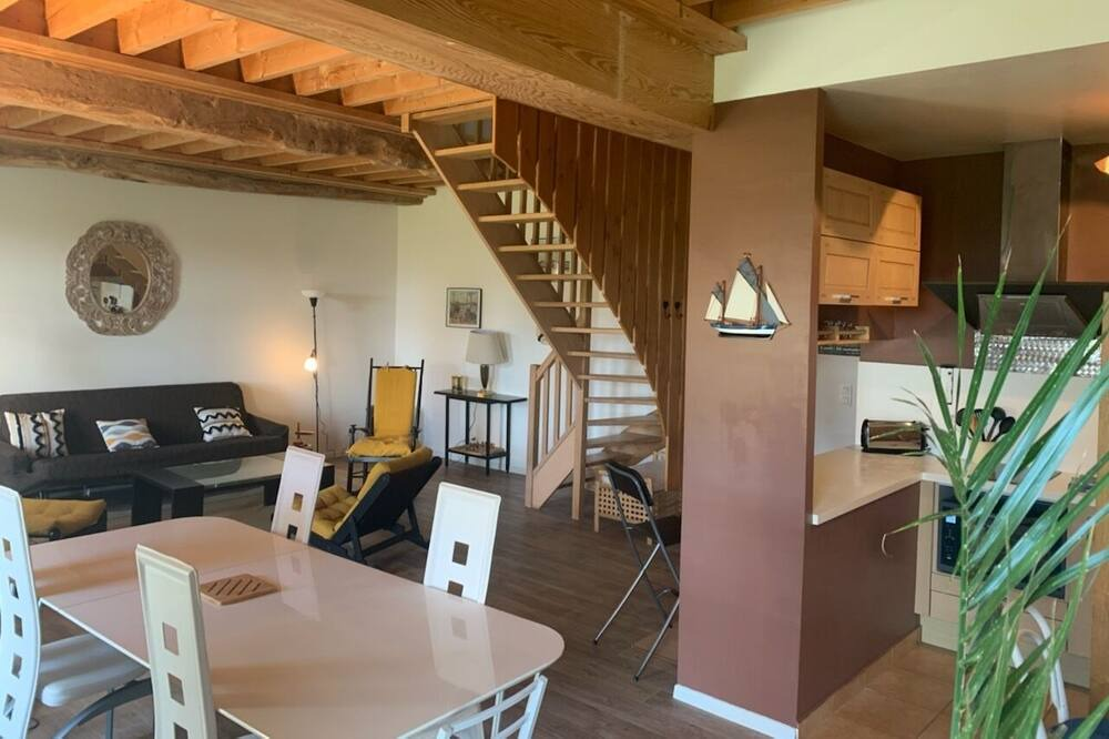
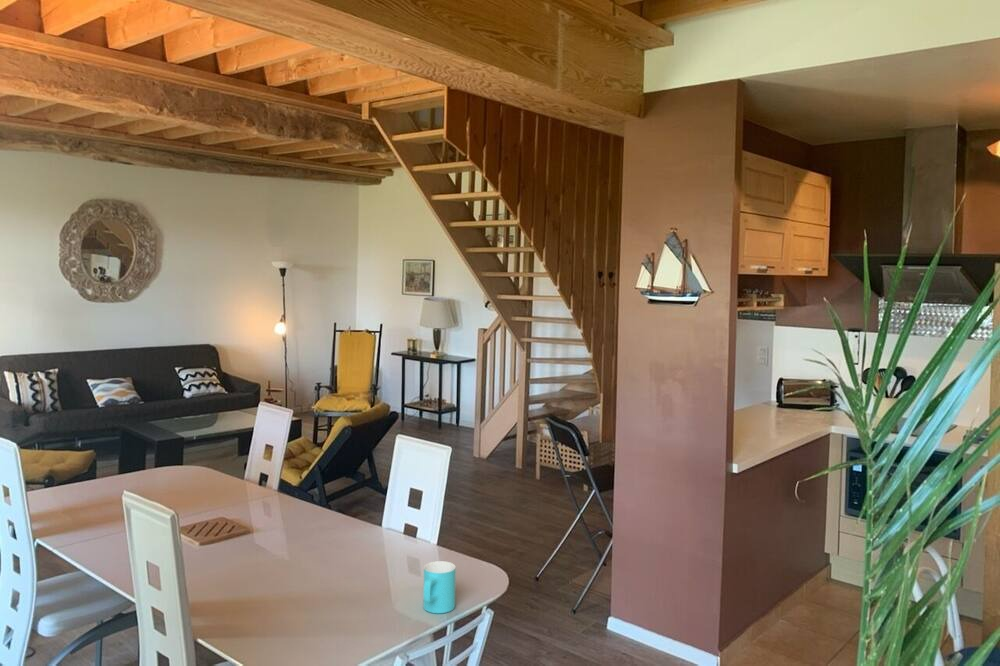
+ cup (434, 588)
